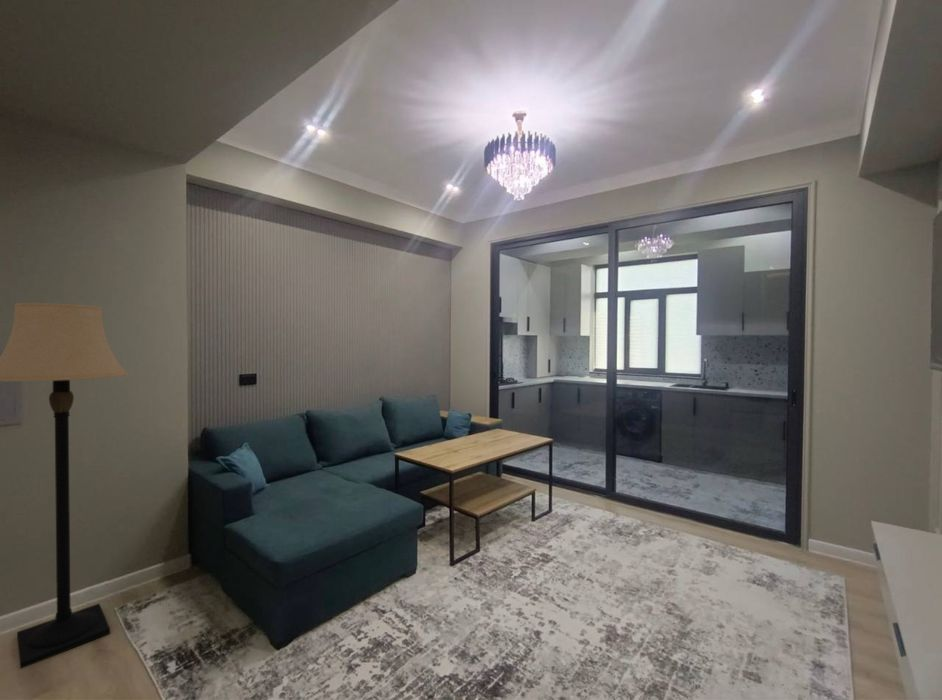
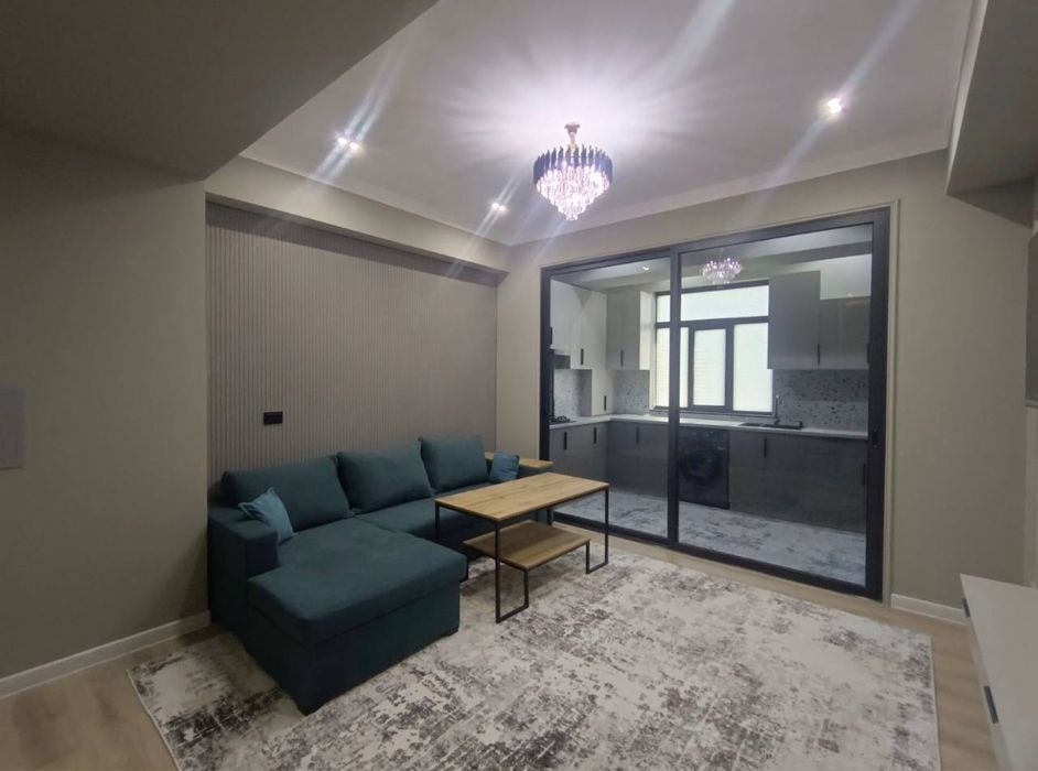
- lamp (62, 471)
